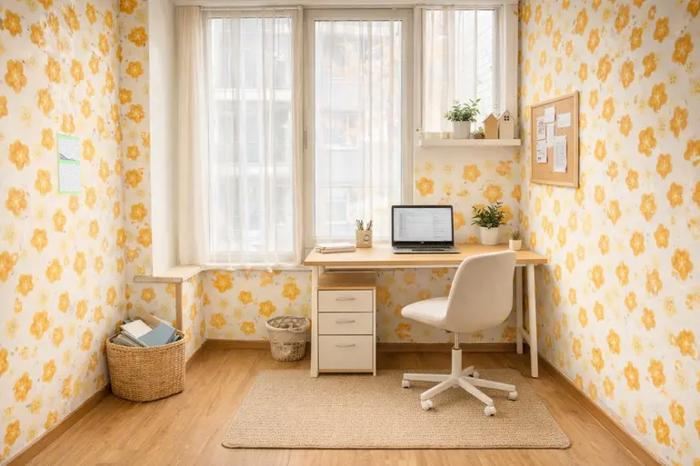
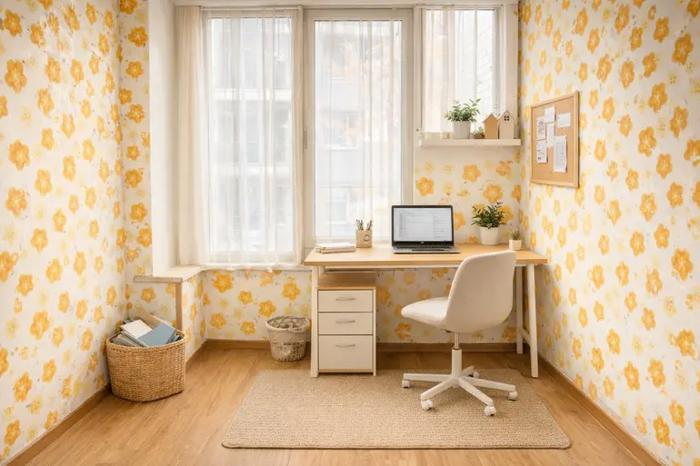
- calendar (69, 163)
